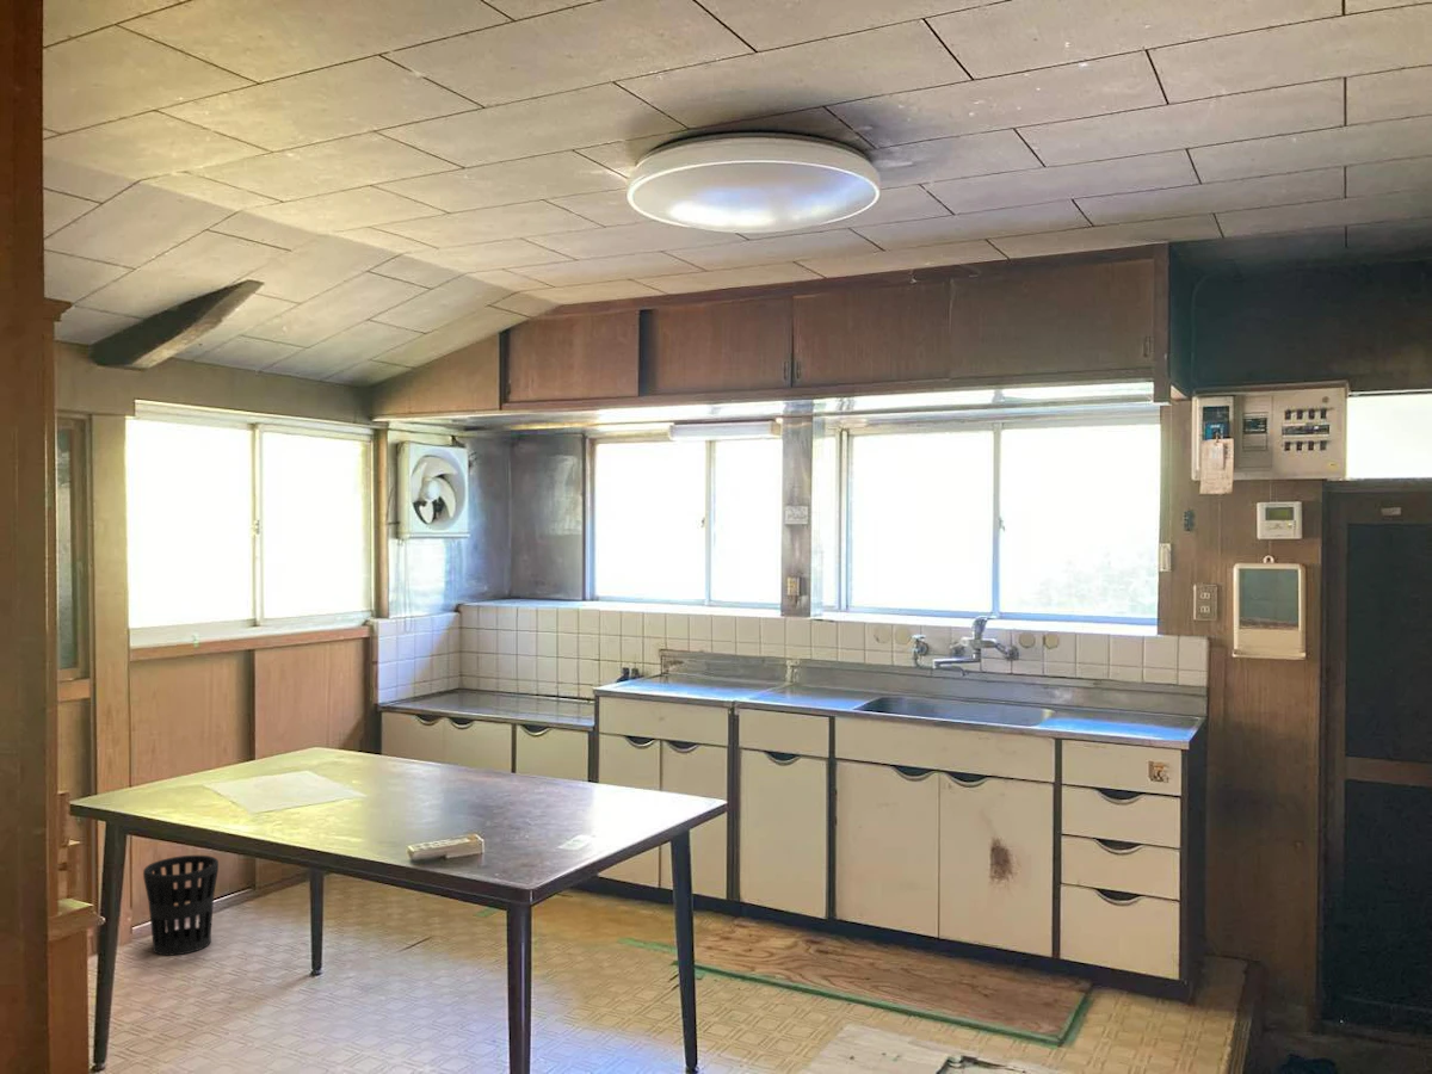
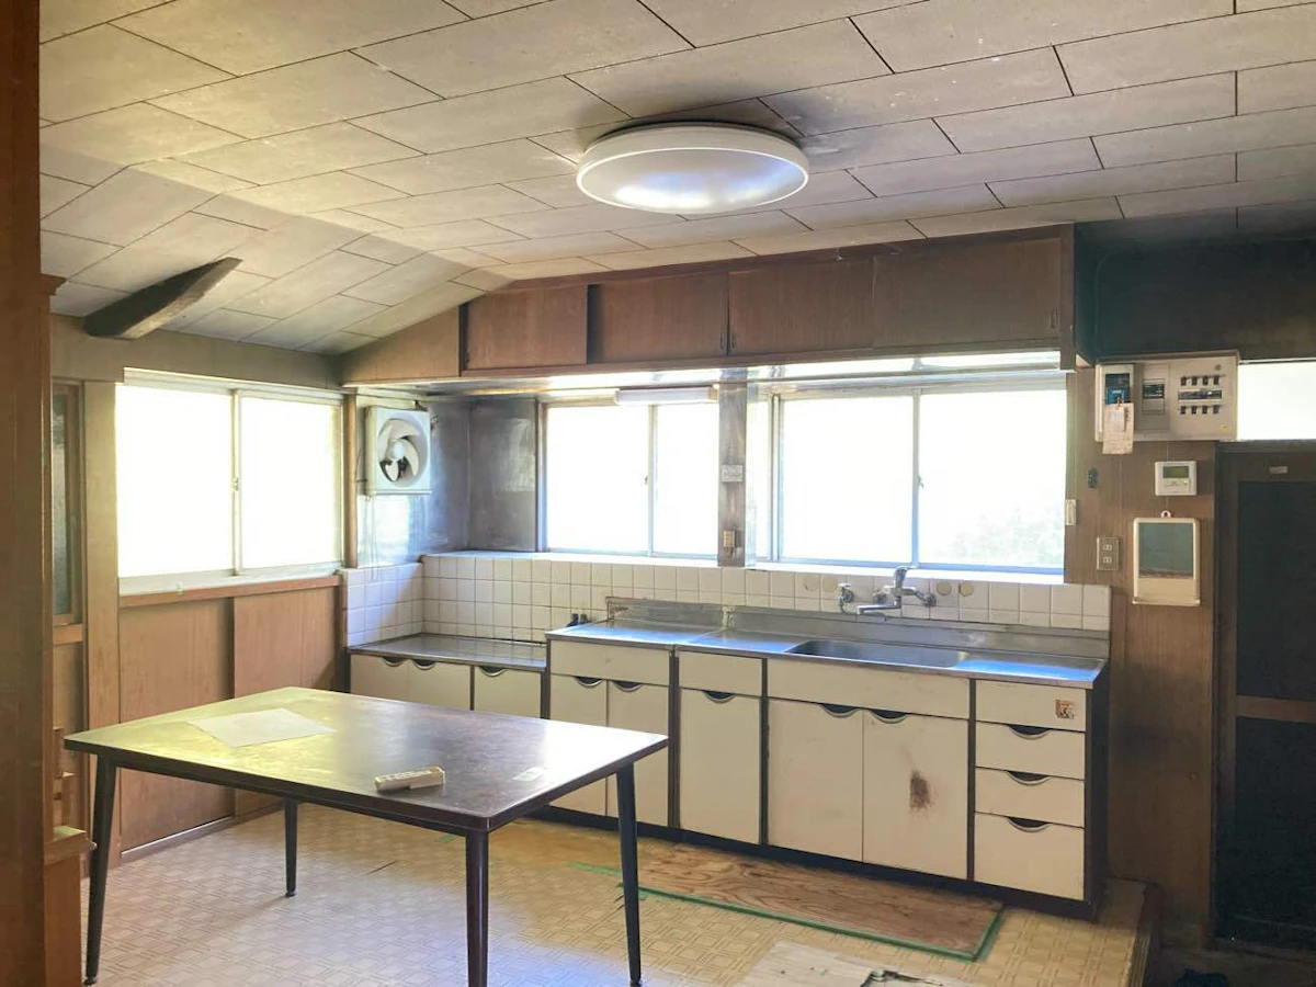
- wastebasket (181, 905)
